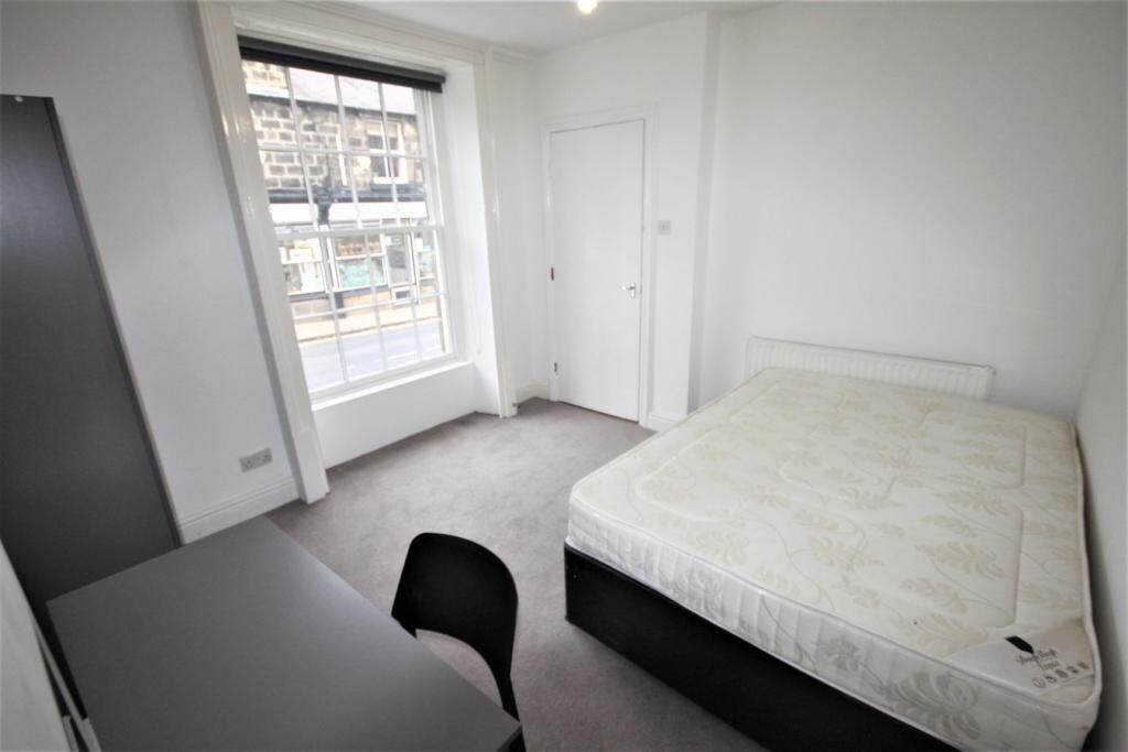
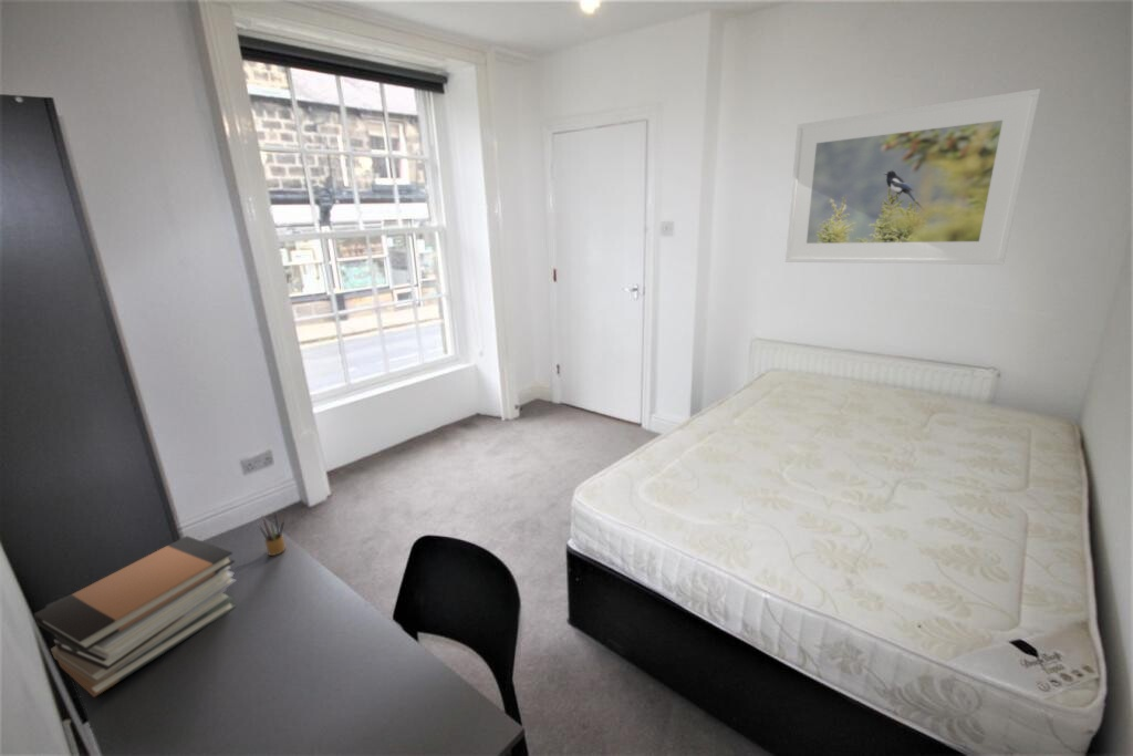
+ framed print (892, 188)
+ book stack (149, 607)
+ pencil box (273, 534)
